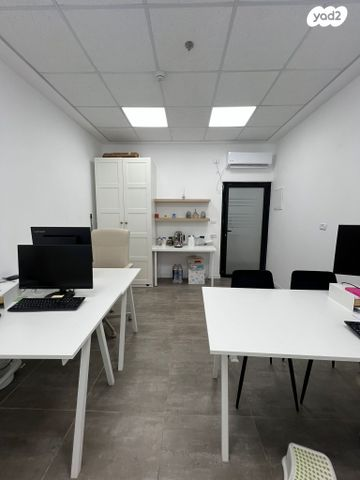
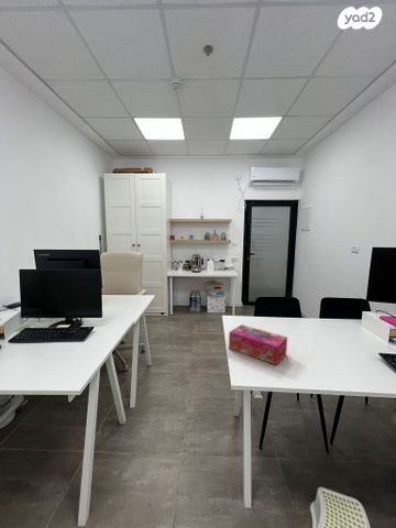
+ tissue box (256, 342)
